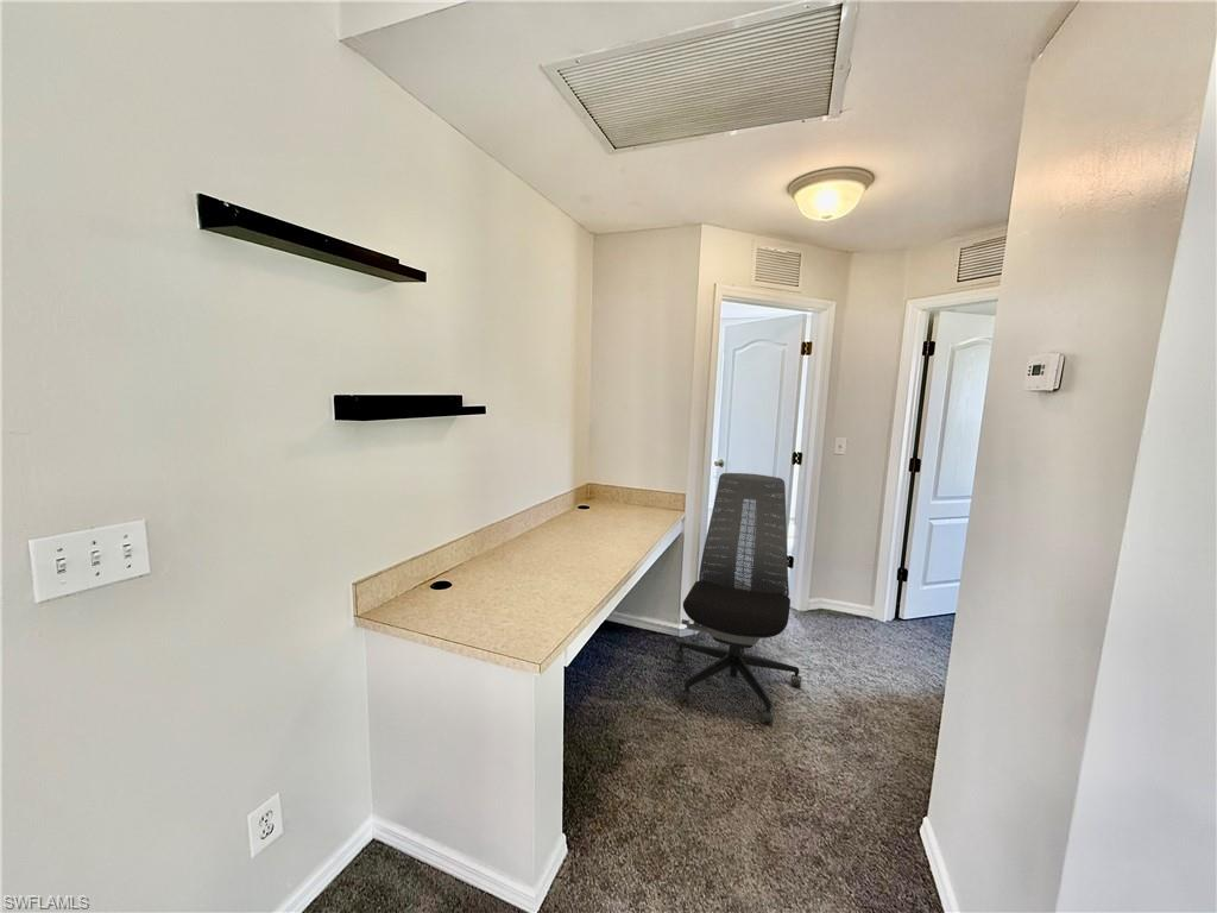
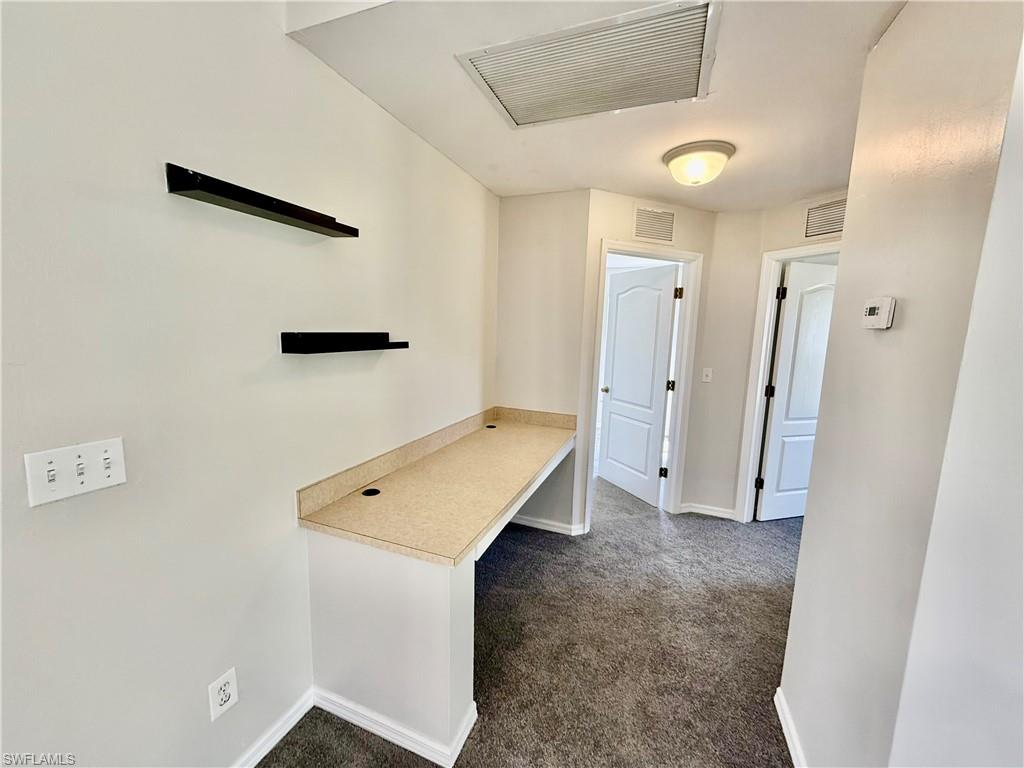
- office chair (739, 581)
